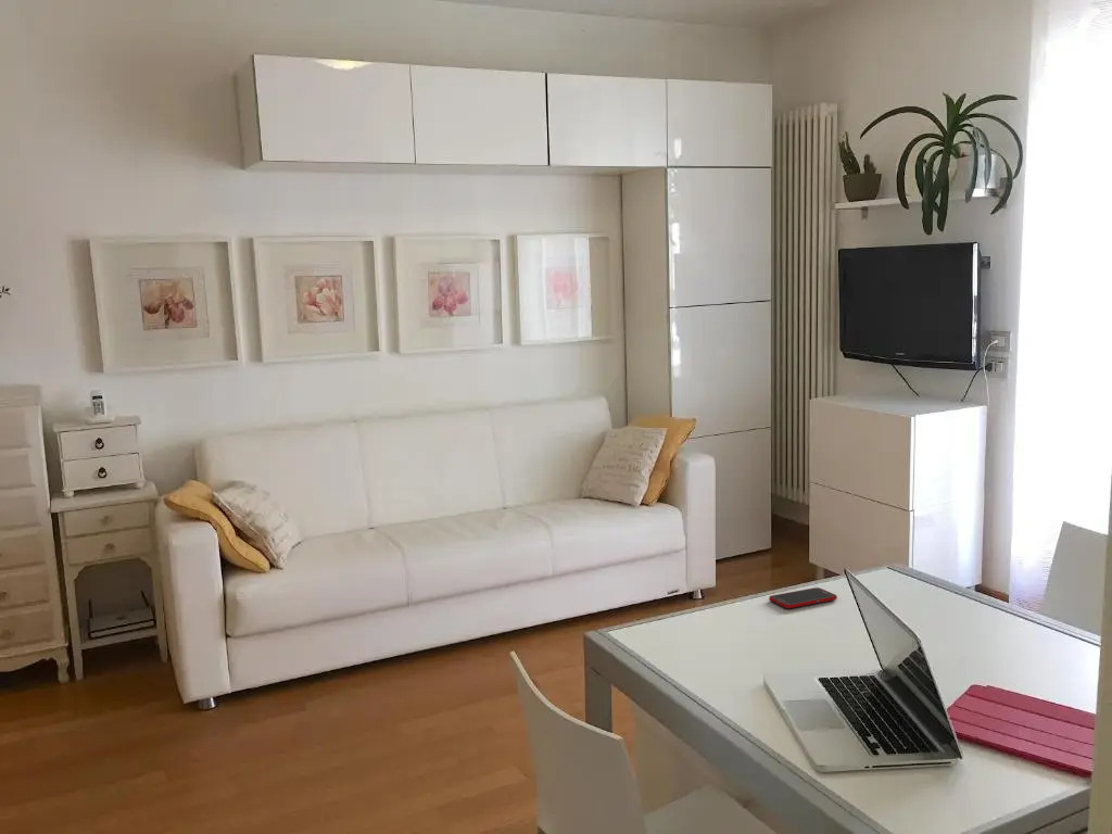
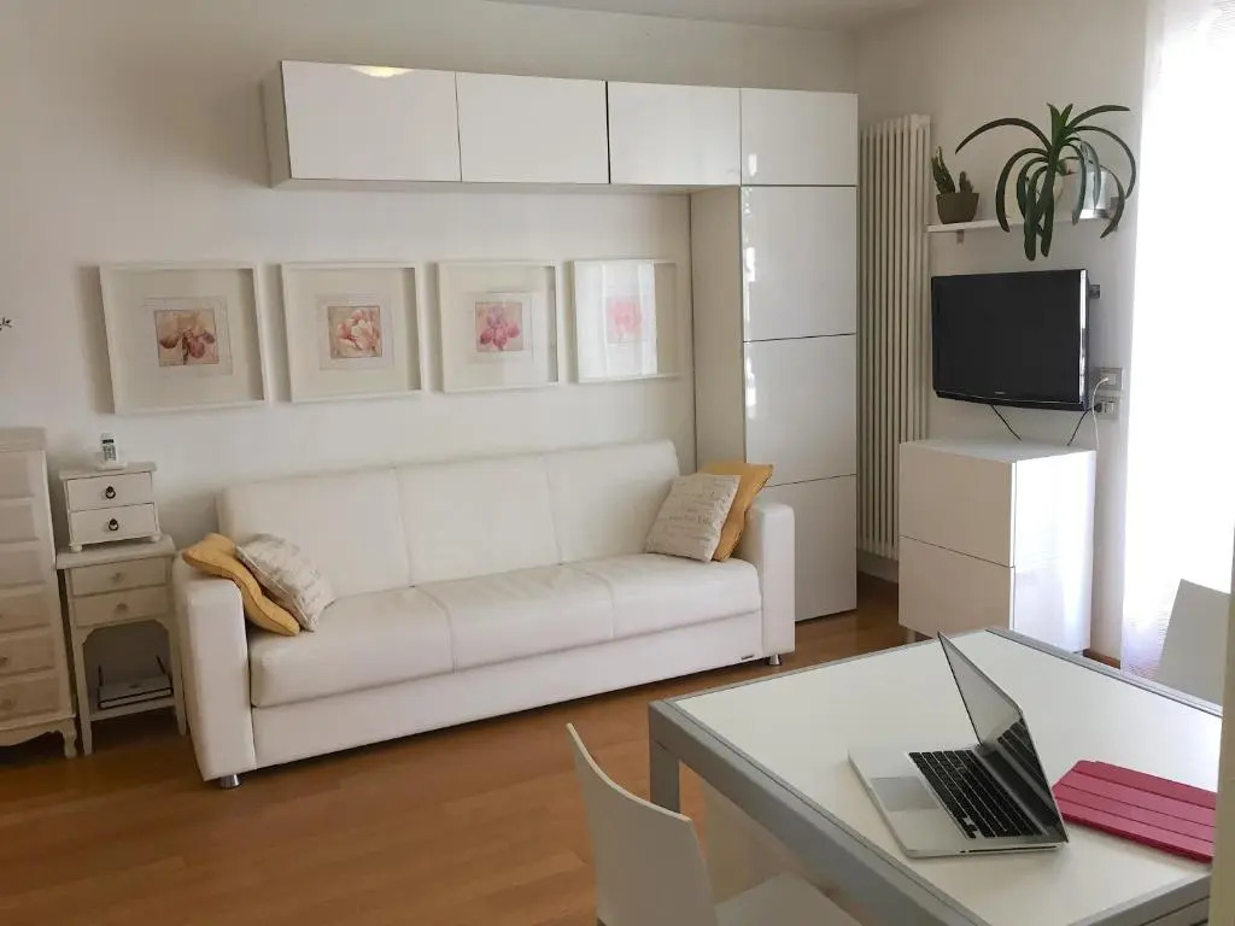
- cell phone (803, 597)
